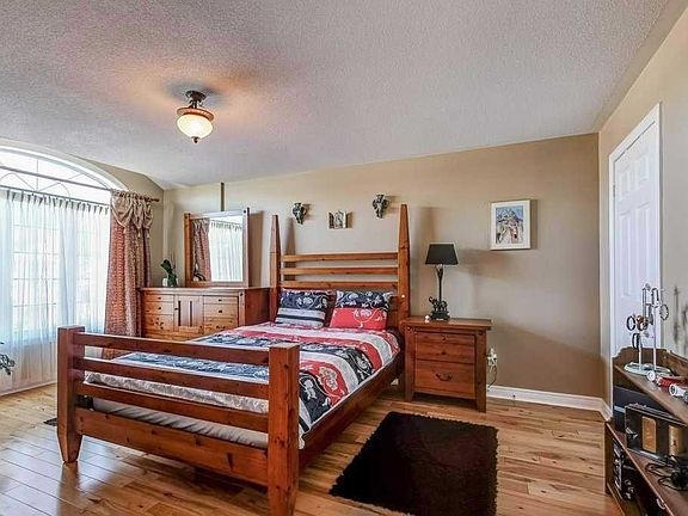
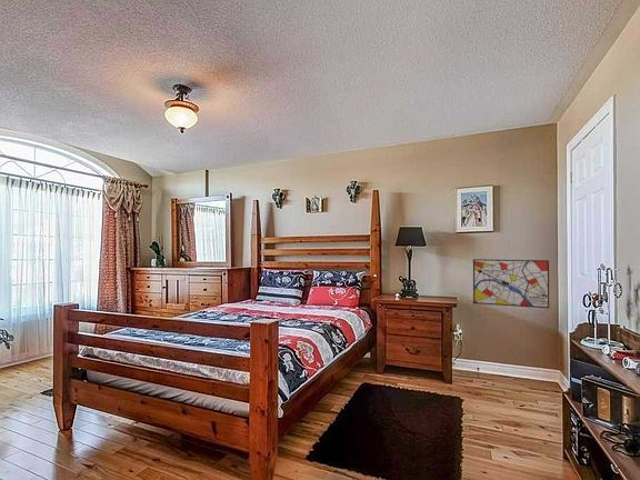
+ wall art (509, 282)
